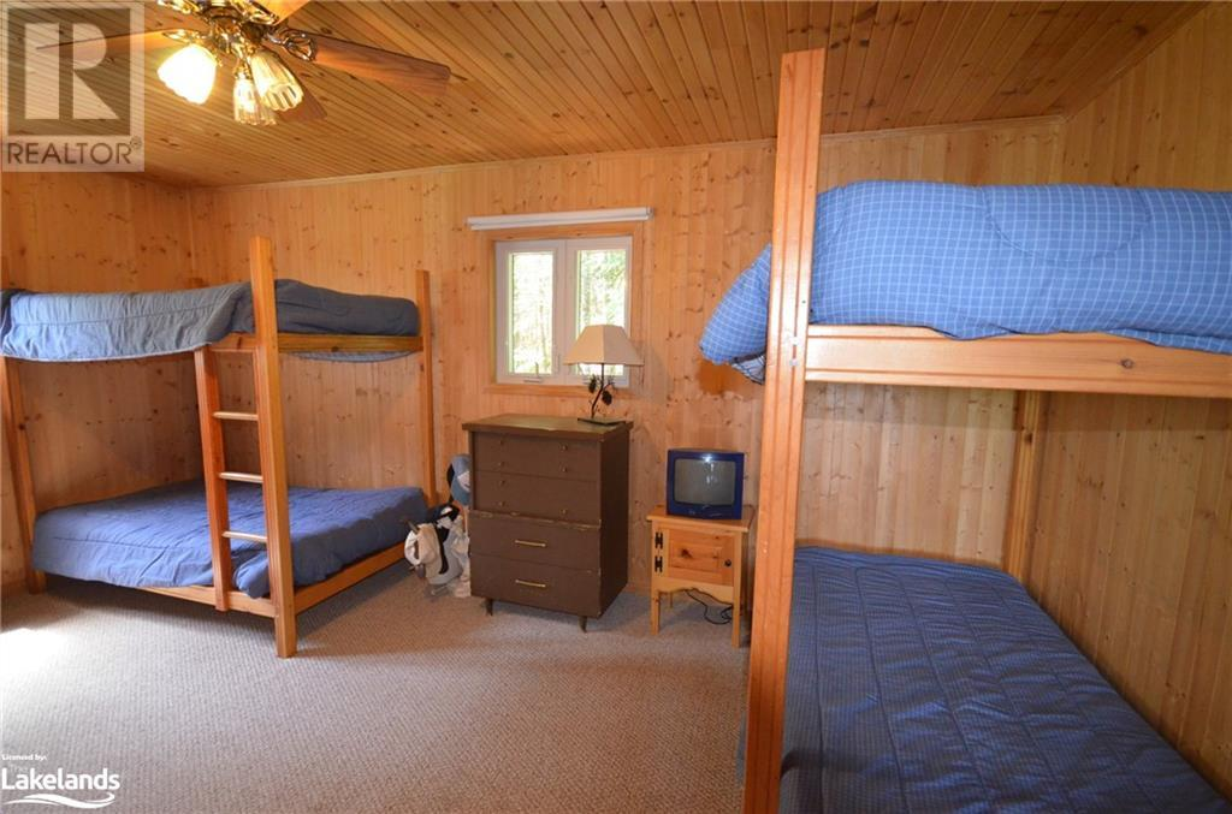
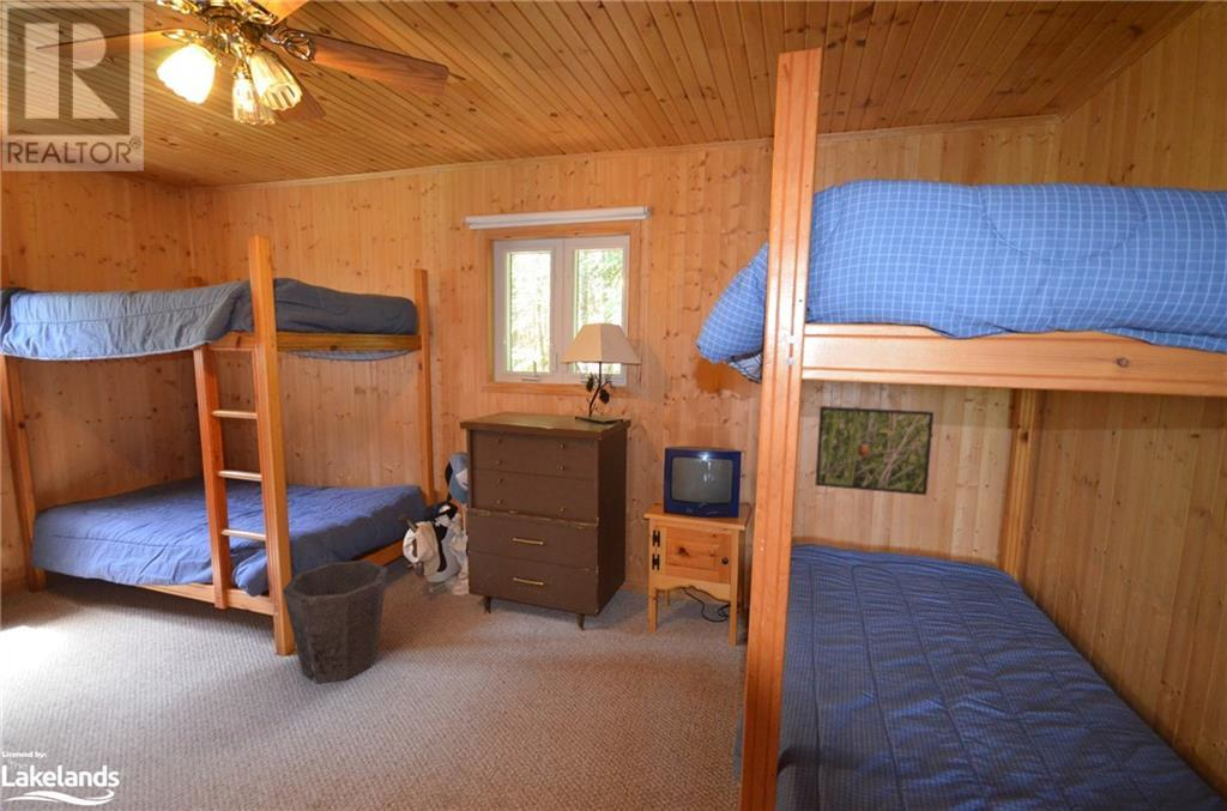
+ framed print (871, 449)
+ waste bin (339, 621)
